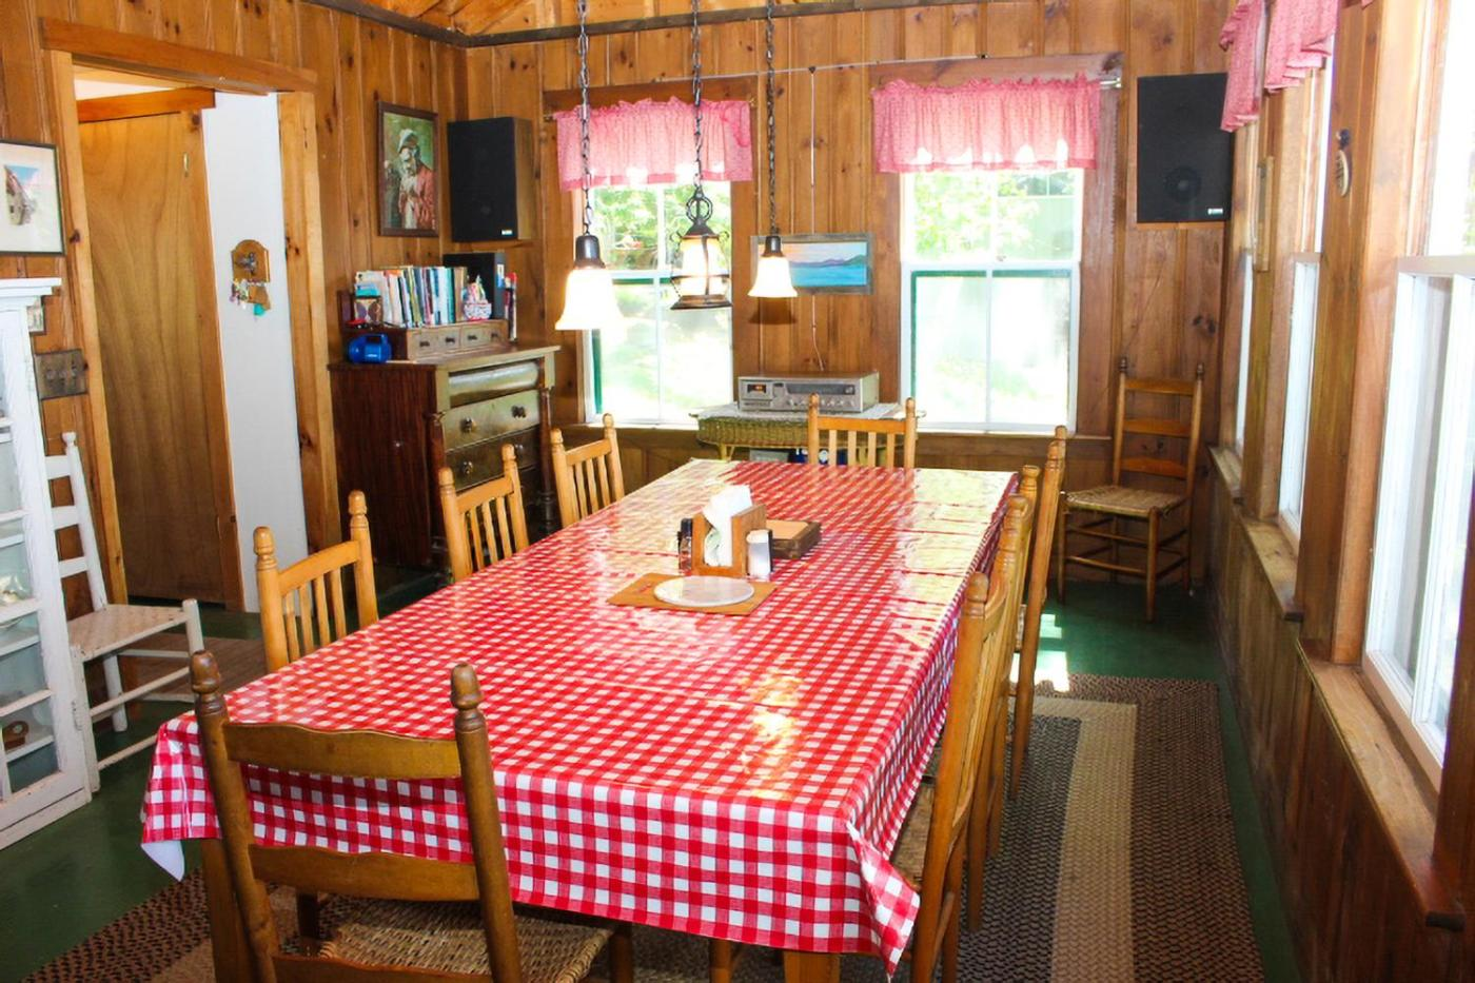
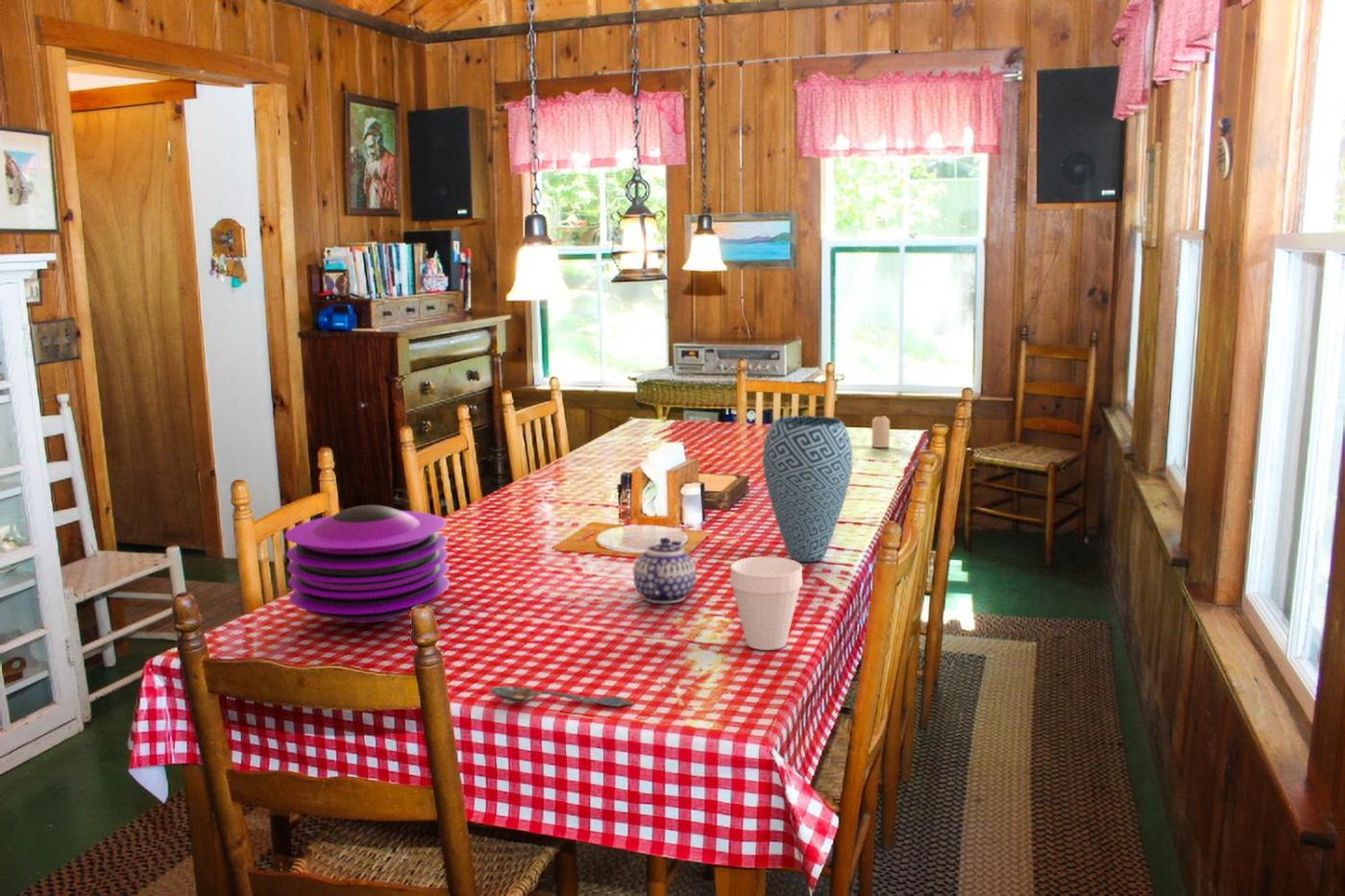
+ cup (766, 604)
+ teapot (664, 568)
+ plate (369, 563)
+ vase (807, 490)
+ spoon (561, 696)
+ candle (880, 431)
